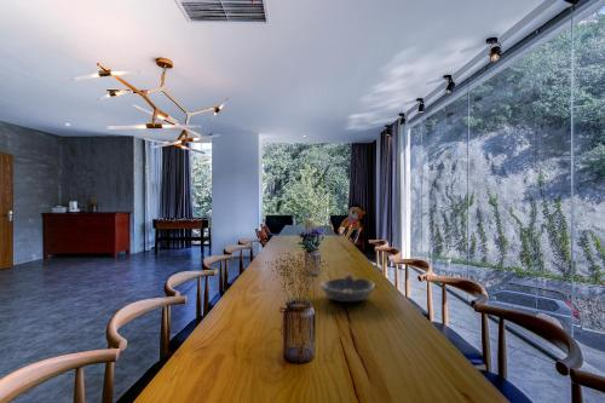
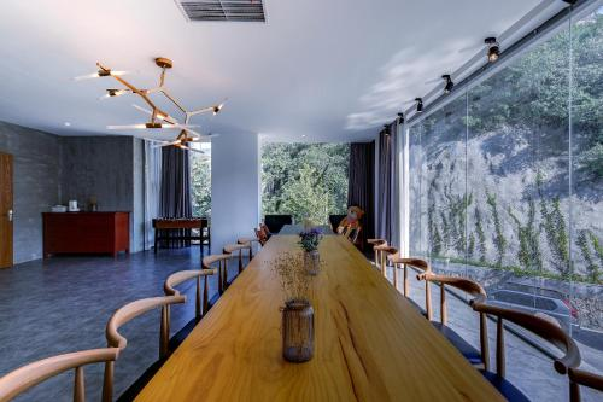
- bowl (347, 288)
